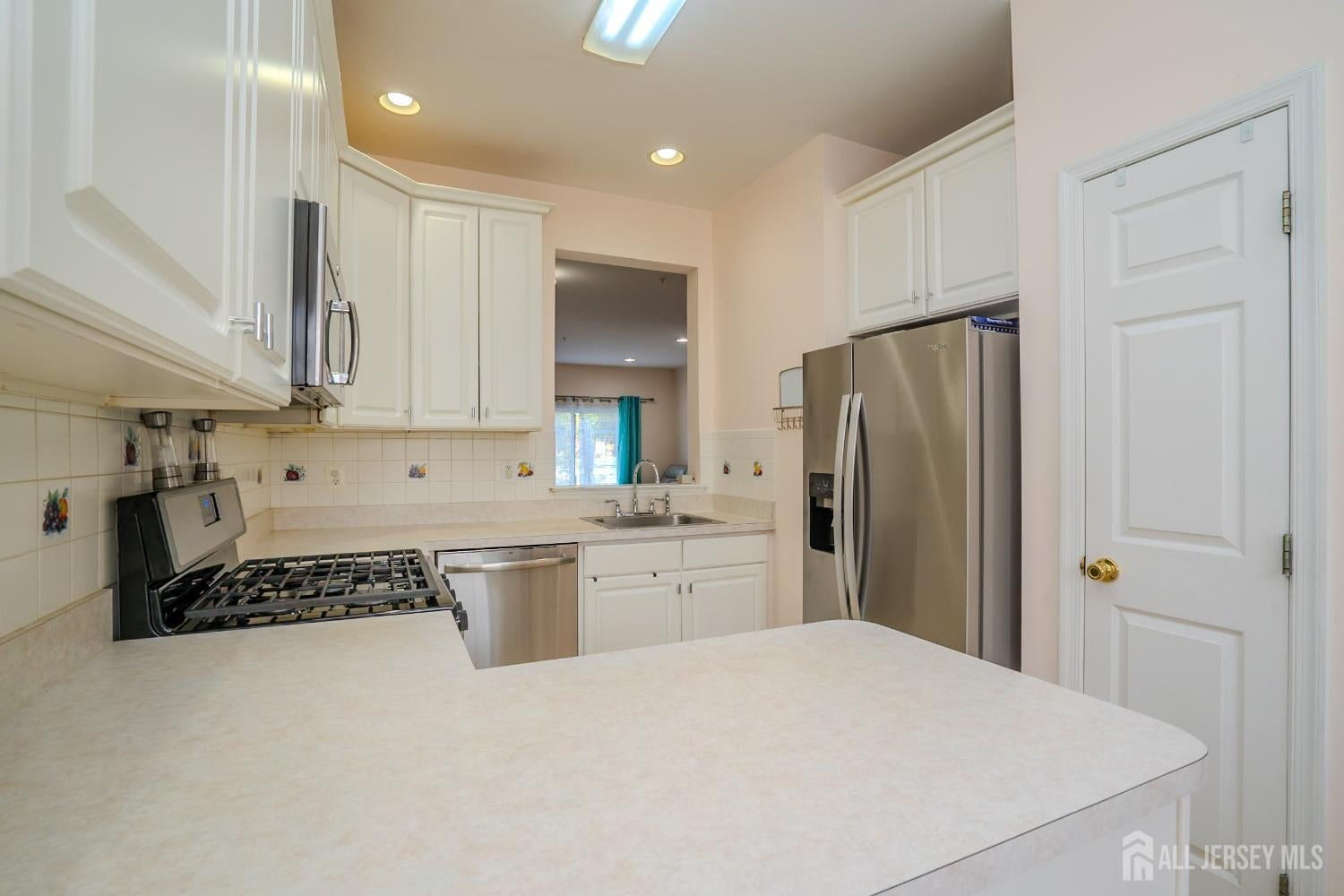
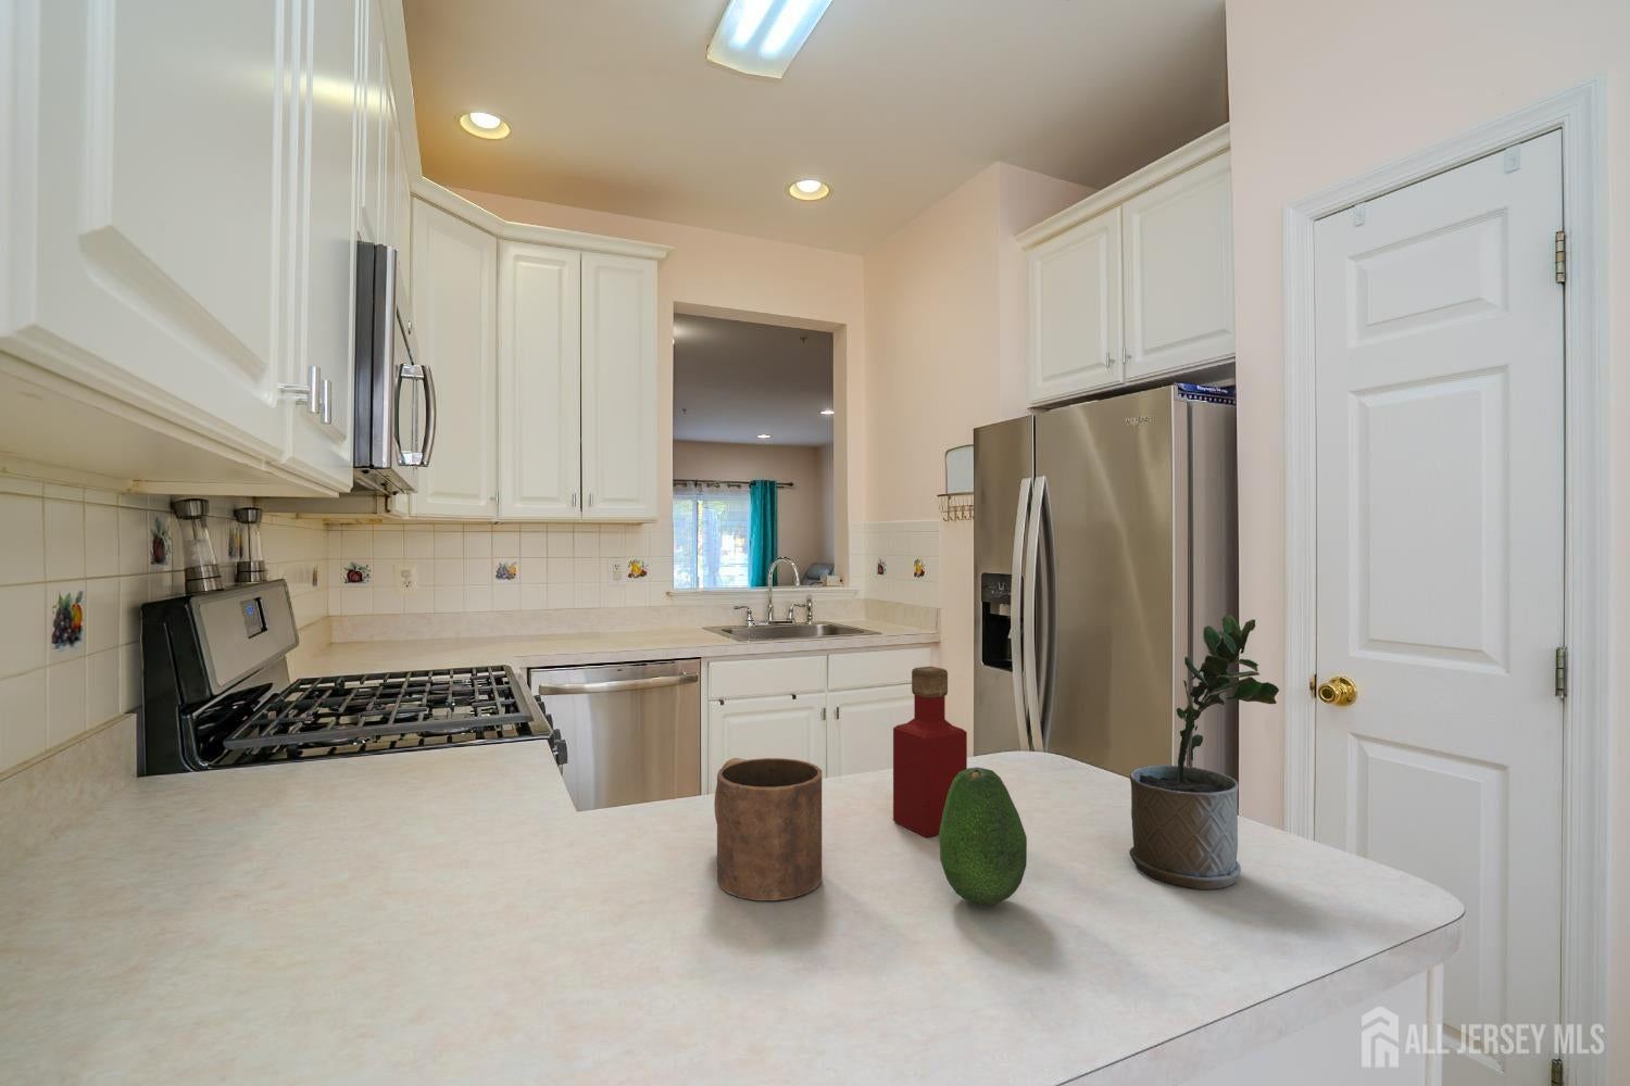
+ fruit (982, 835)
+ potted plant (1202, 742)
+ mug (756, 817)
+ tabasco sauce (929, 745)
